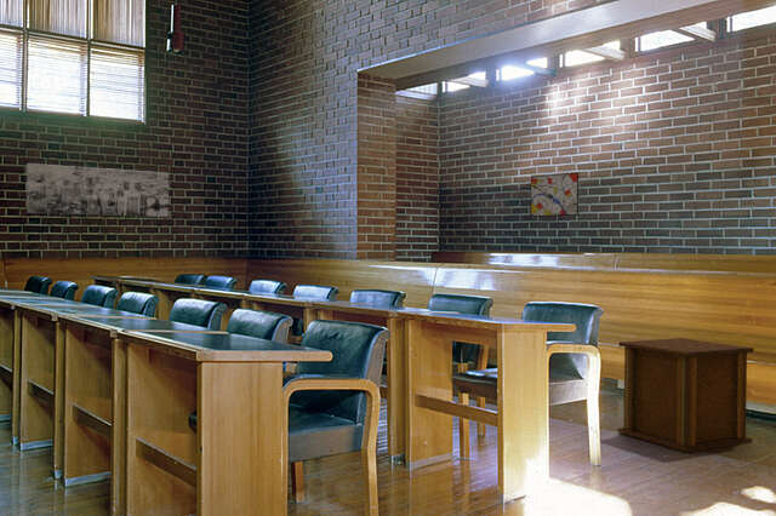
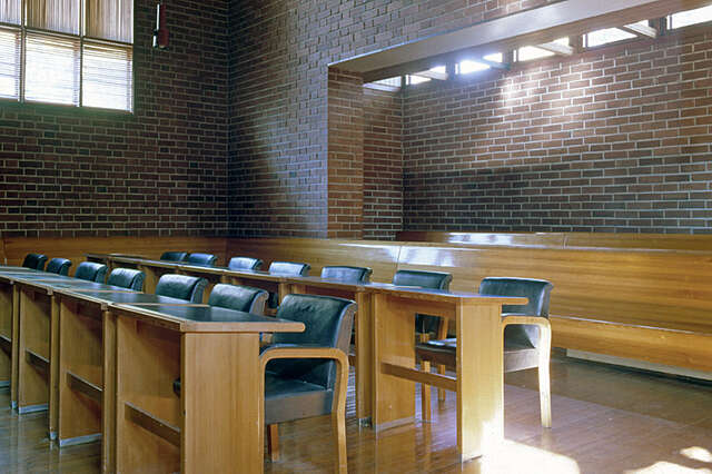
- wall art (101, 191)
- side table (684, 390)
- wall art (553, 195)
